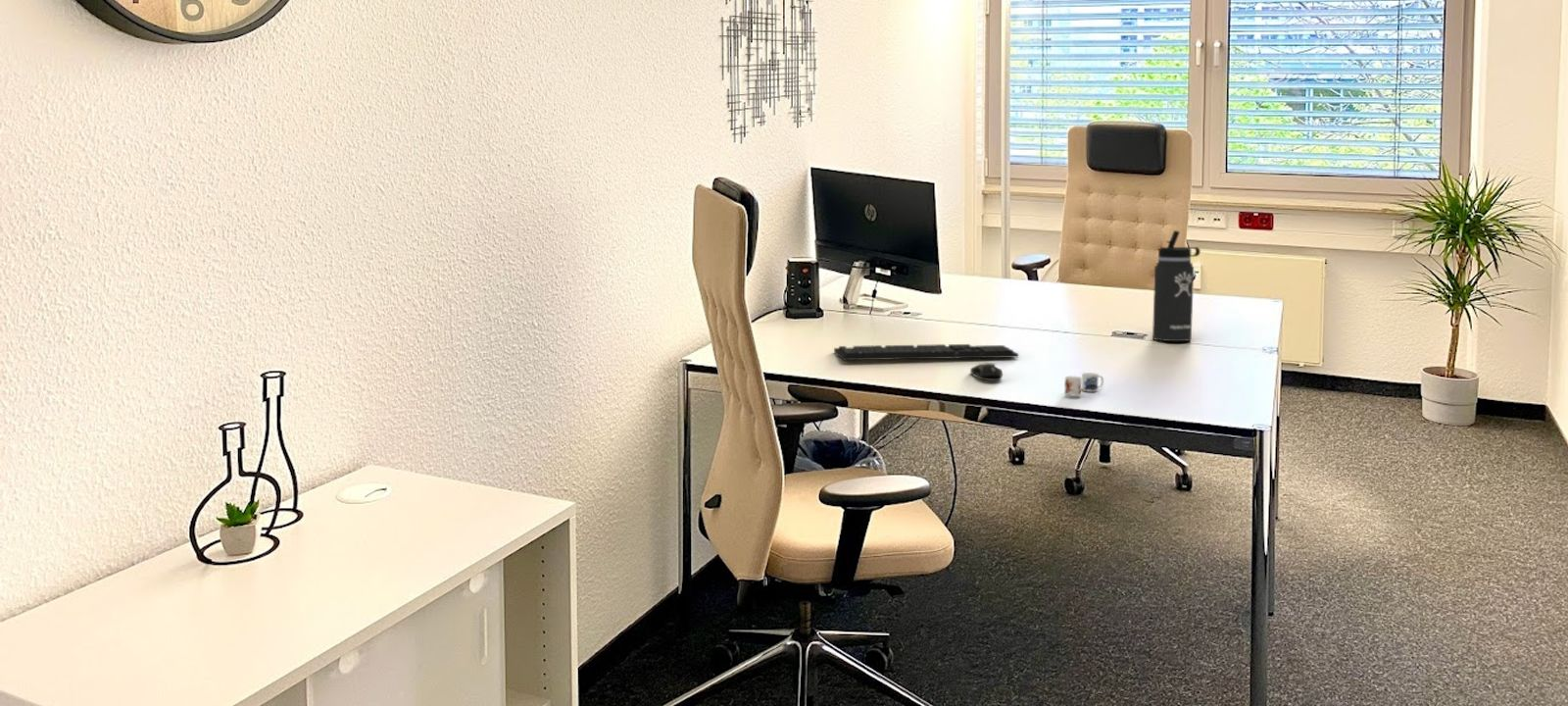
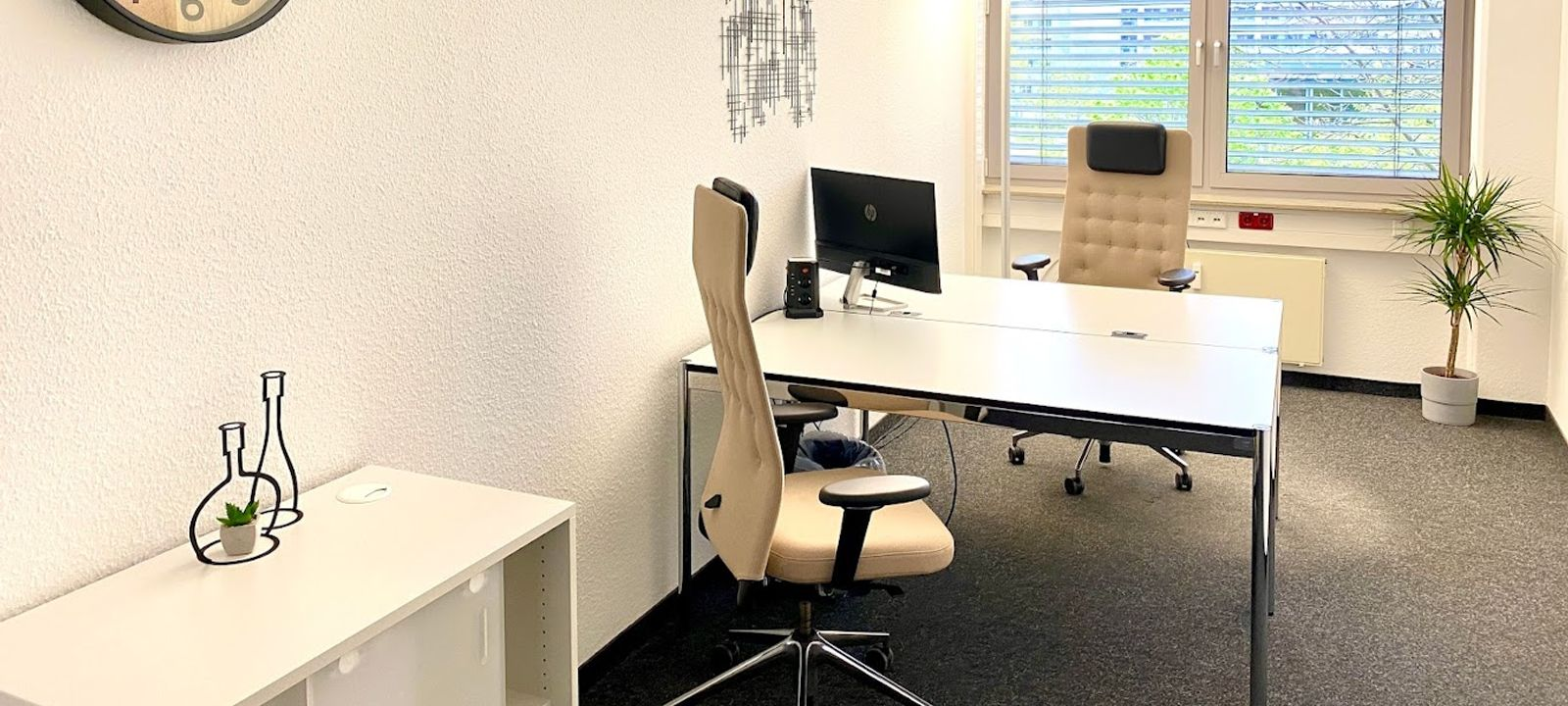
- computer mouse (986, 370)
- mug (1080, 382)
- keyboard (924, 351)
- thermos bottle (1177, 284)
